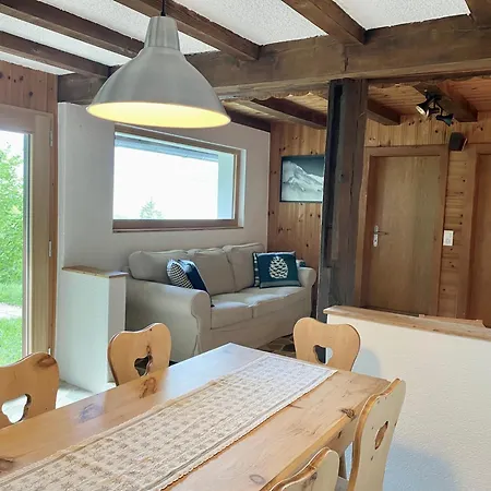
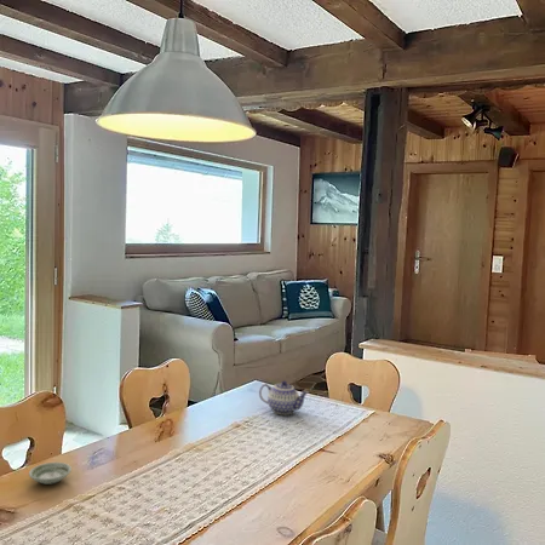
+ saucer (50, 475)
+ teapot (283, 396)
